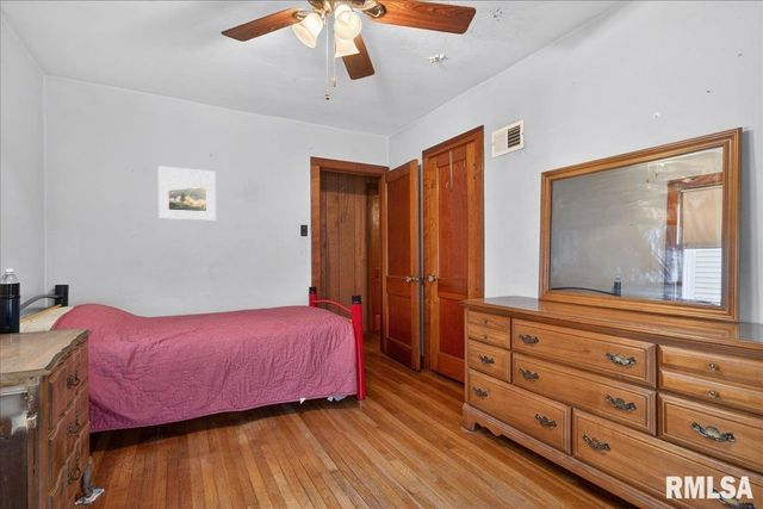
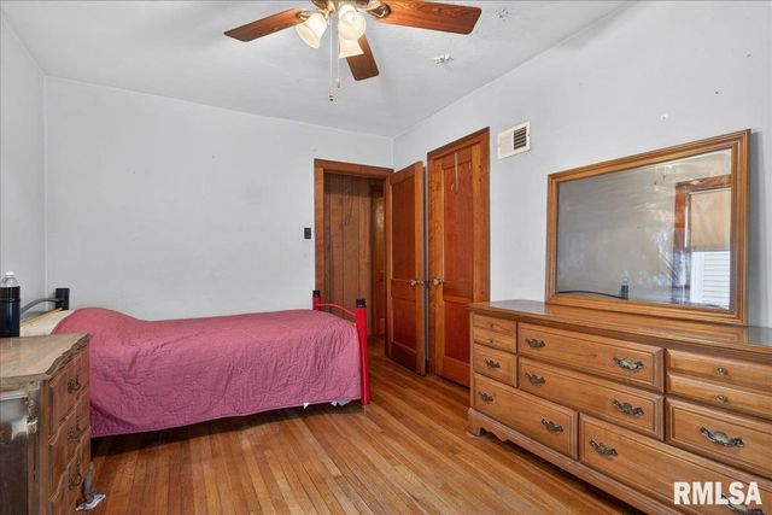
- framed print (187, 193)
